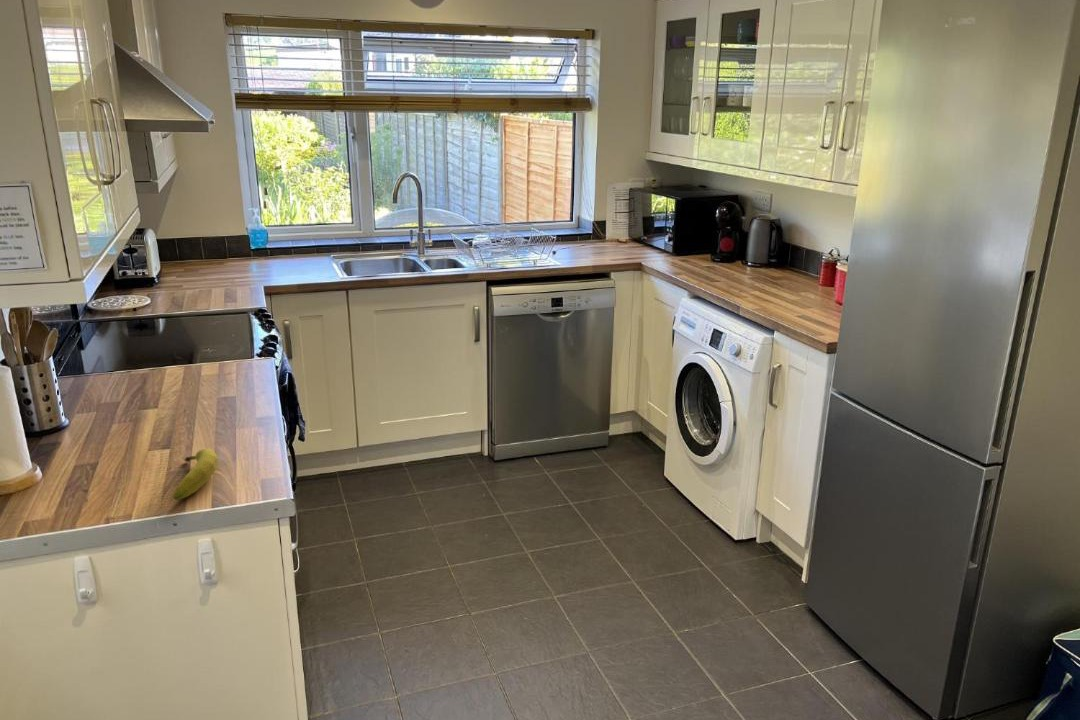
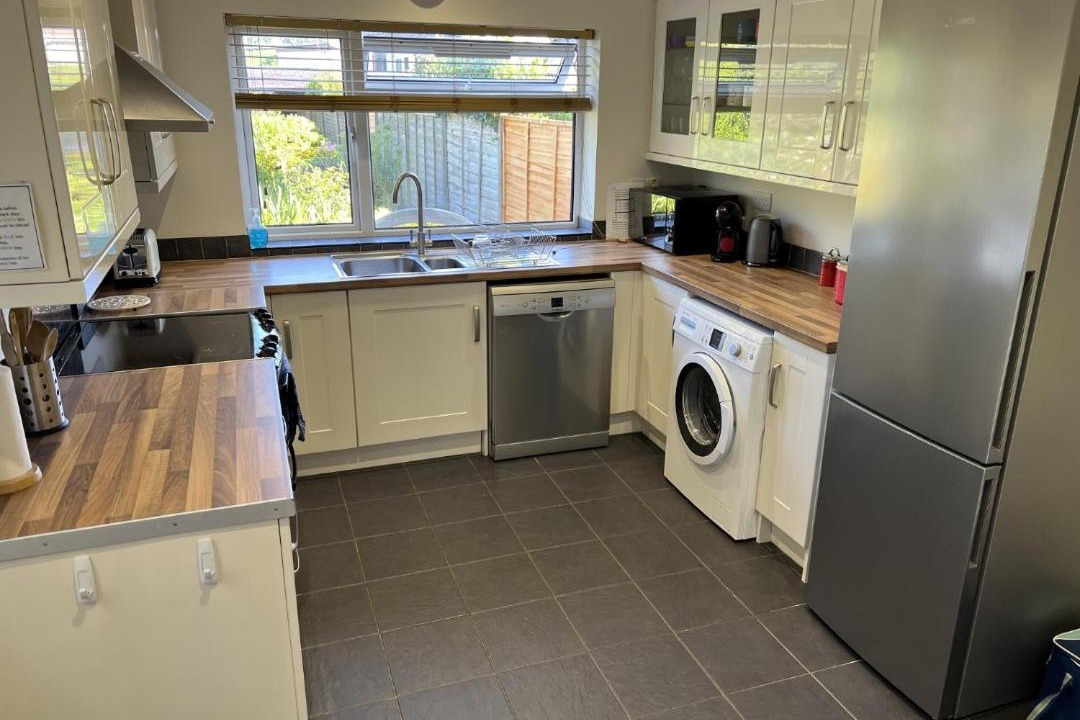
- fruit (196, 468)
